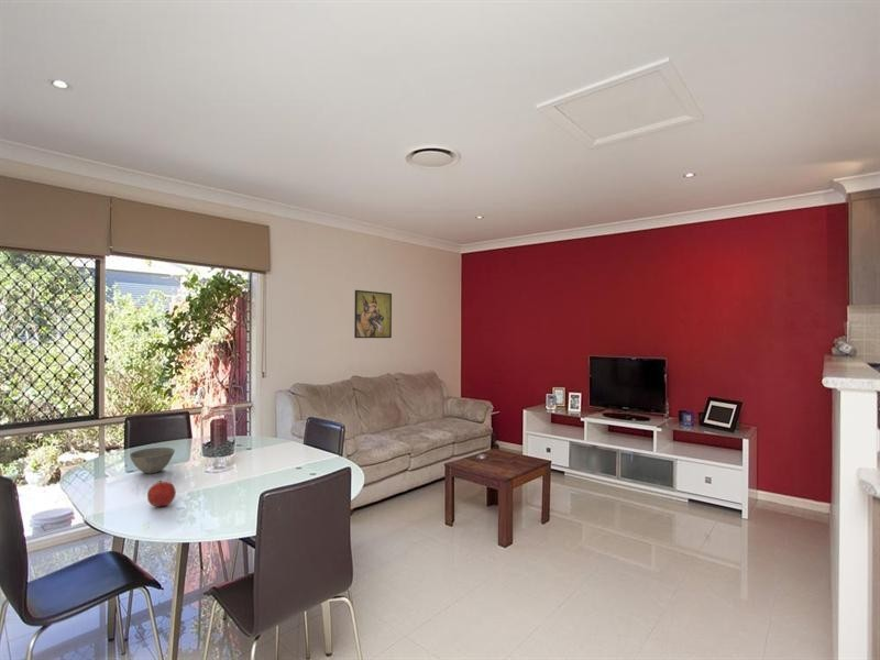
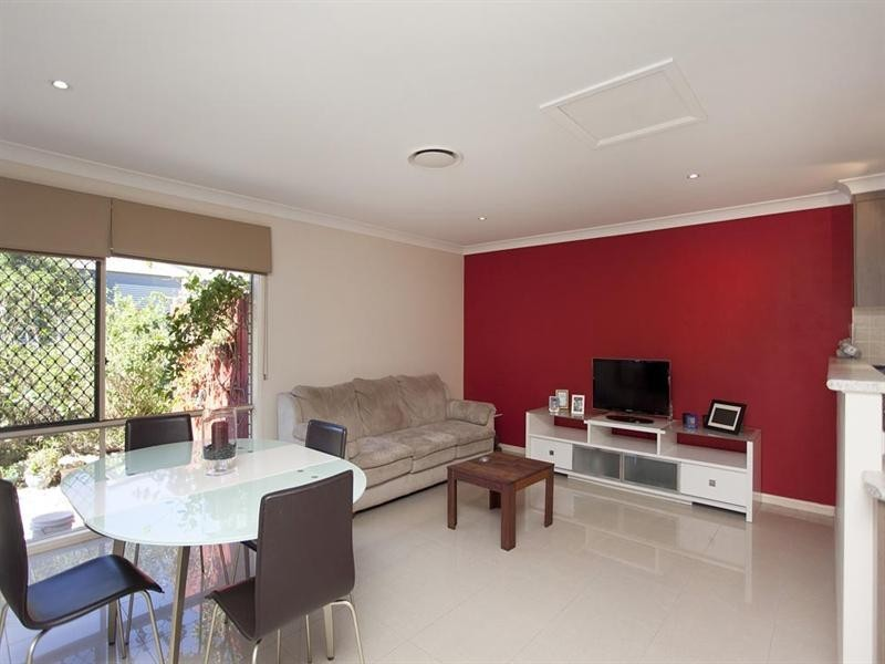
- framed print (373, 315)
- fruit (161, 493)
- bowl (152, 462)
